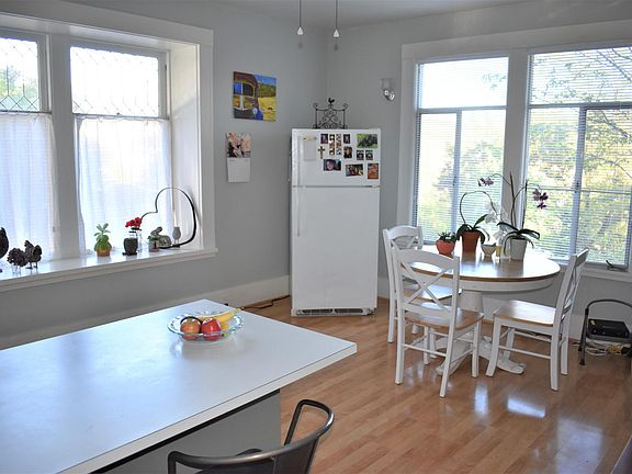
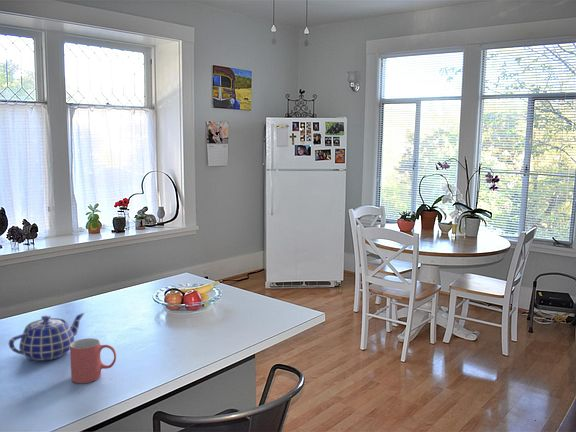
+ teapot (49, 334)
+ mug (93, 359)
